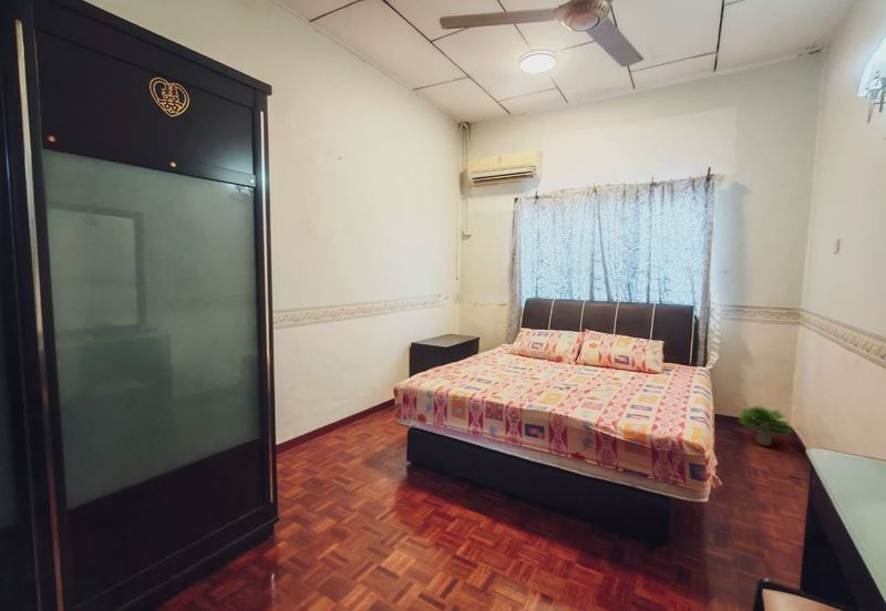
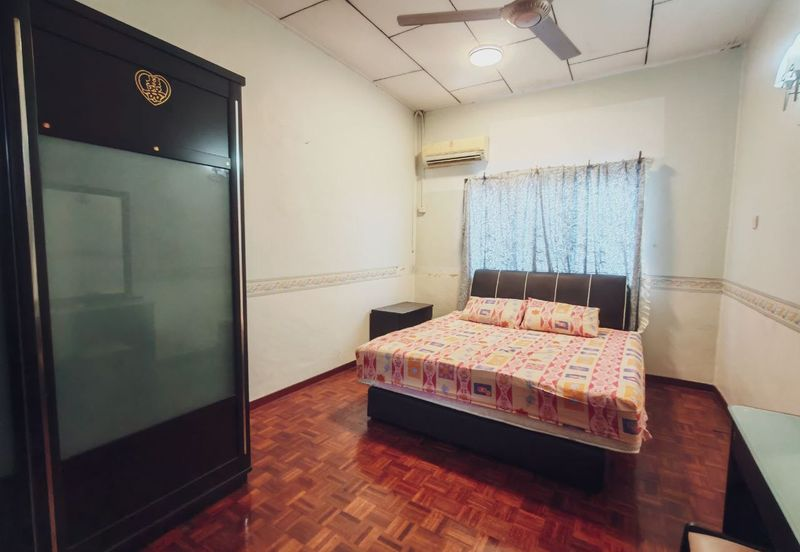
- potted plant (765, 424)
